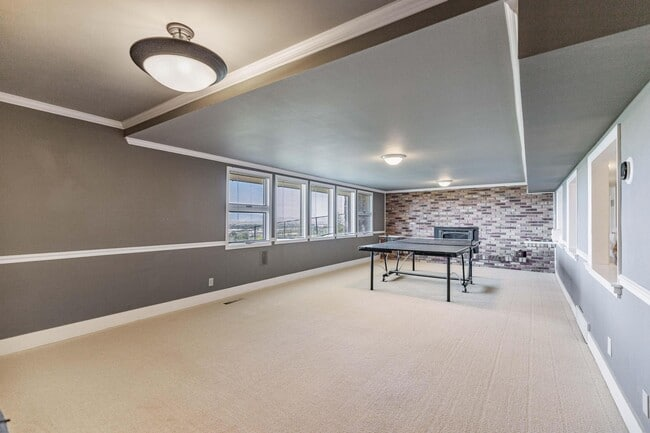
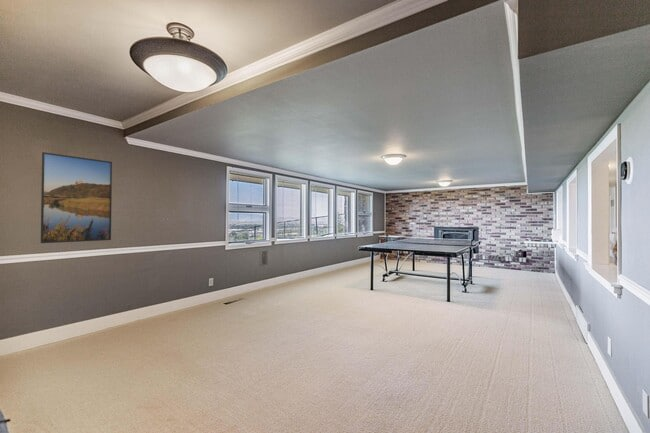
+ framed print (79, 199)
